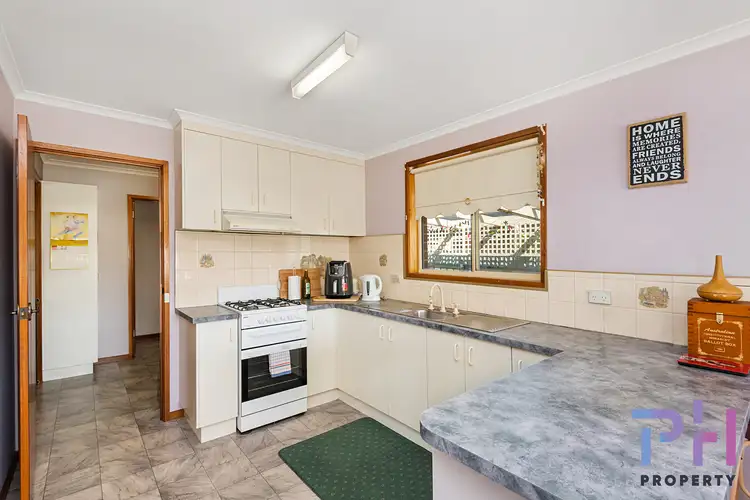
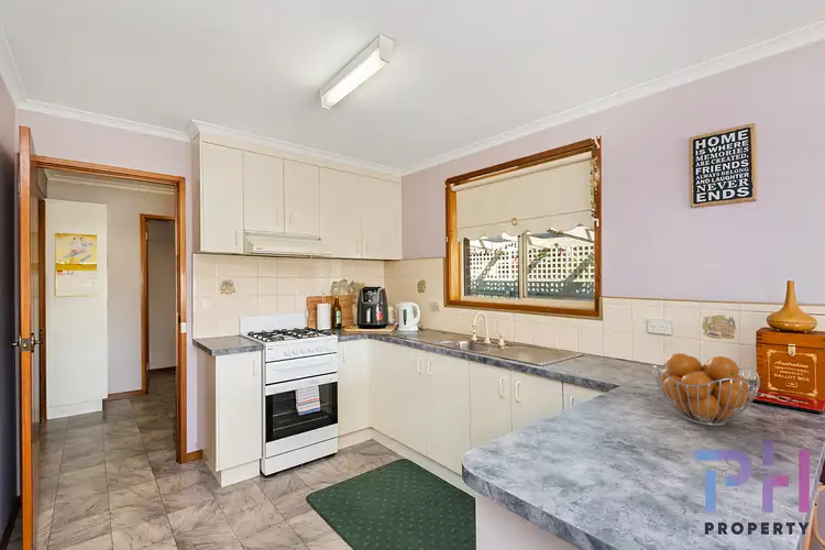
+ fruit basket (703, 386)
